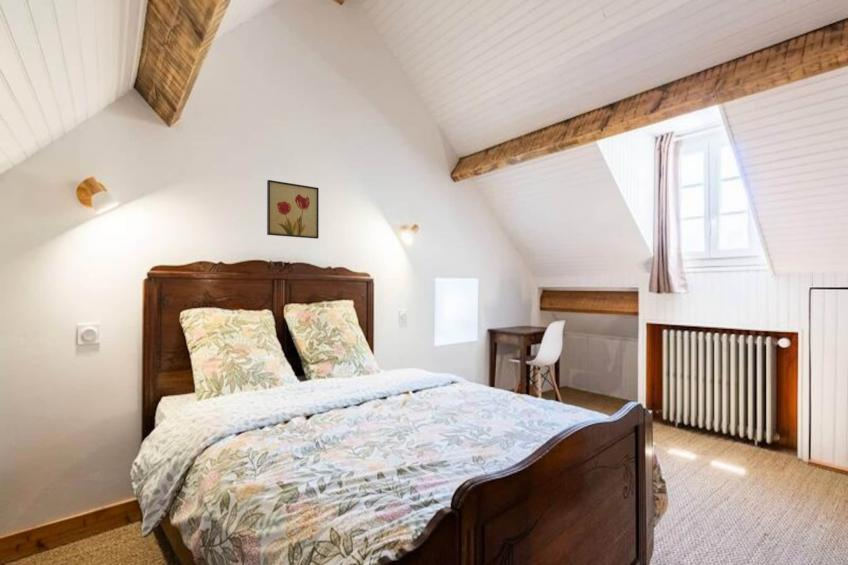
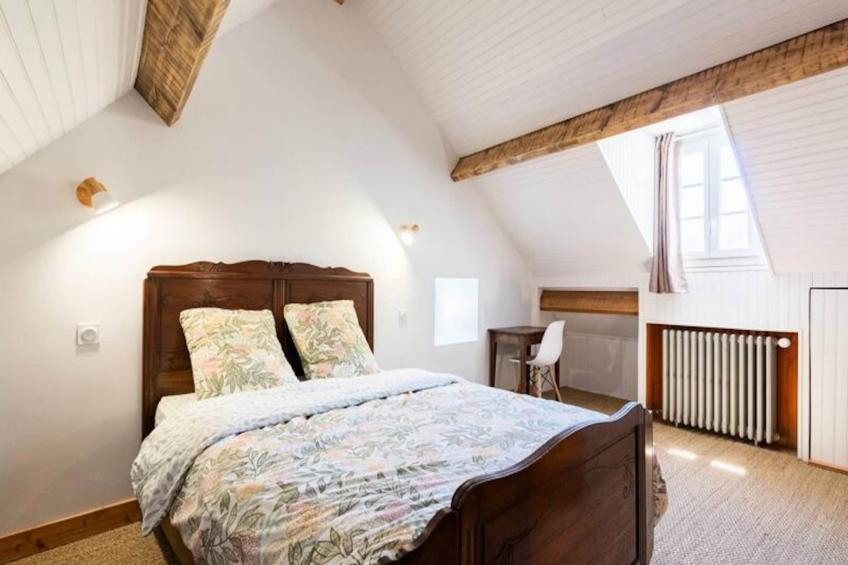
- wall art (293, 210)
